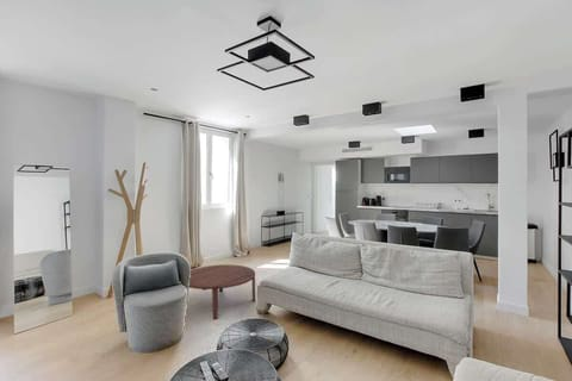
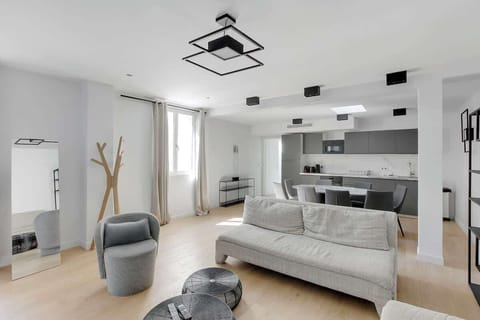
- coffee table (218, 288)
